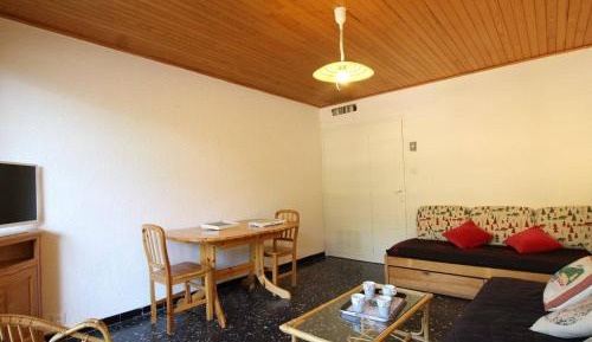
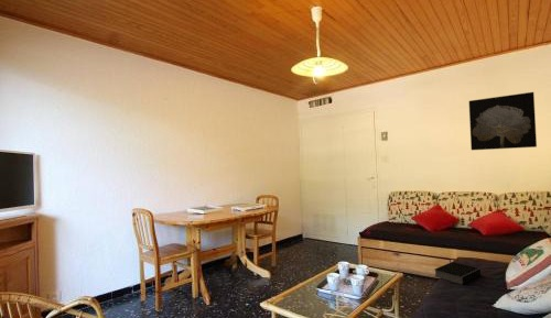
+ wall art (500, 122)
+ book (458, 271)
